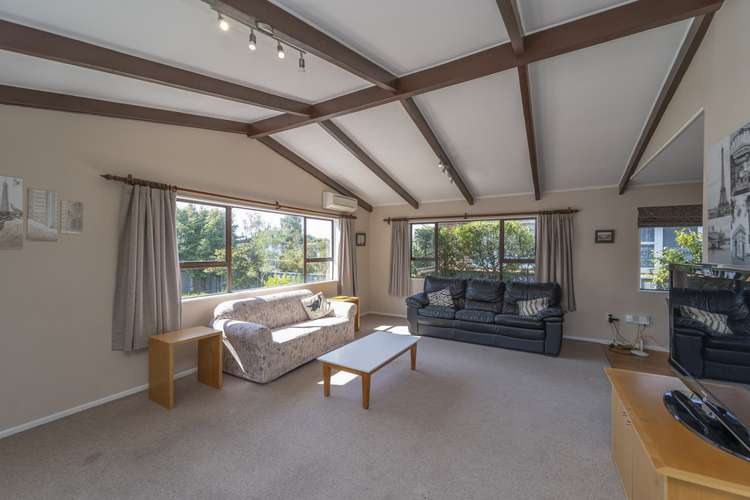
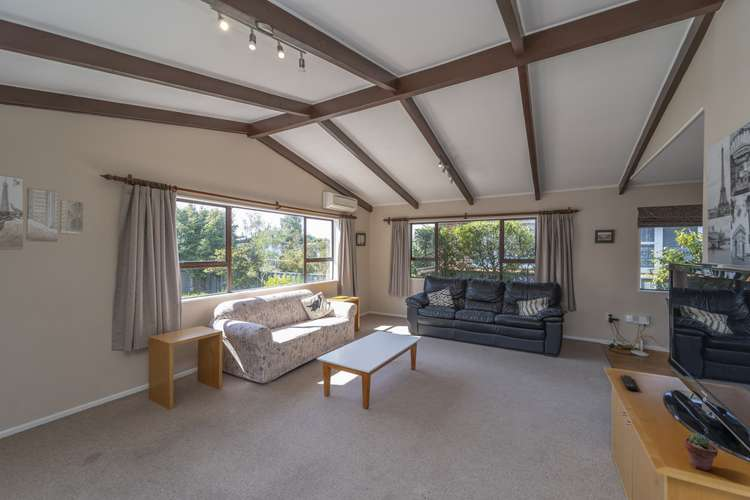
+ potted succulent (700, 450)
+ remote control (628, 382)
